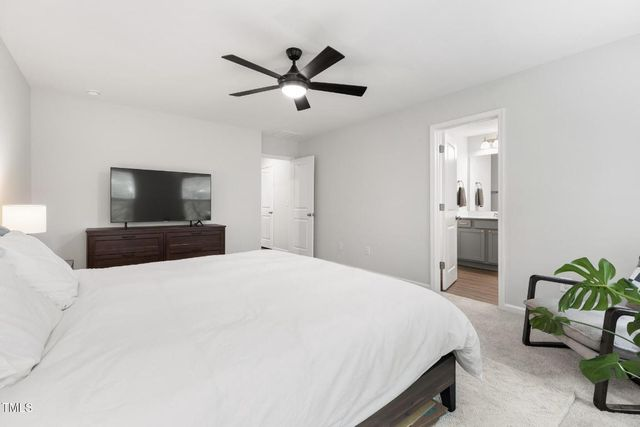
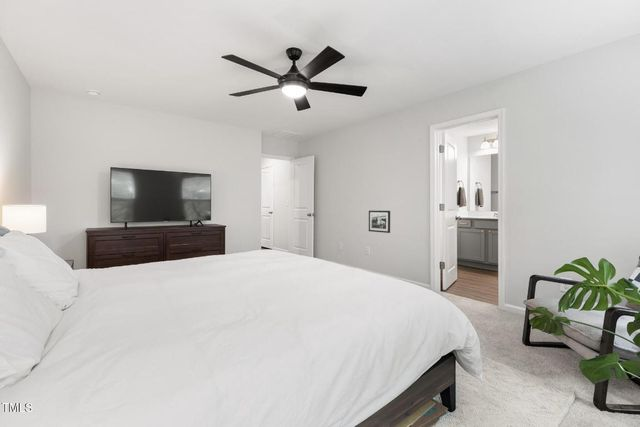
+ picture frame (379, 221)
